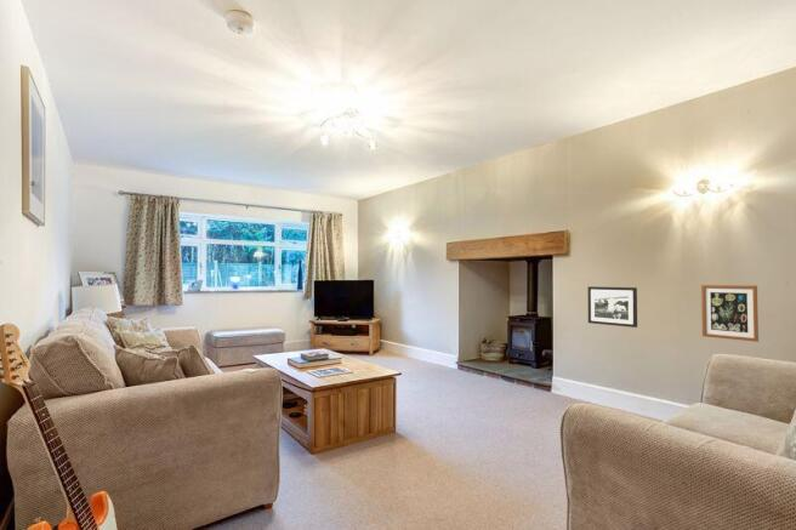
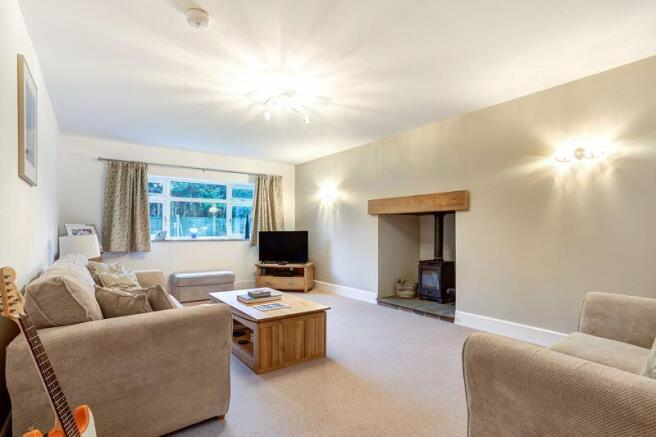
- picture frame (610, 306)
- wall art (728, 312)
